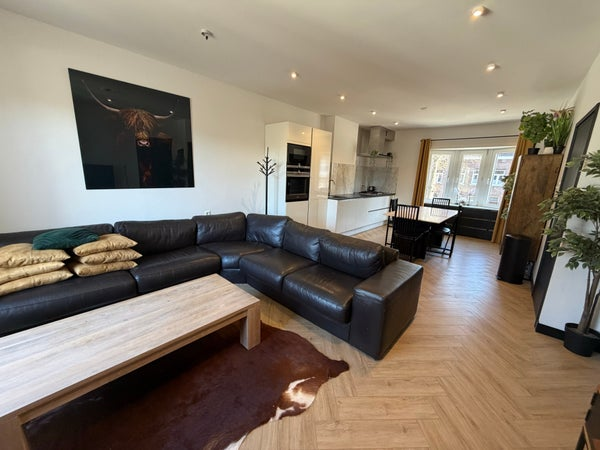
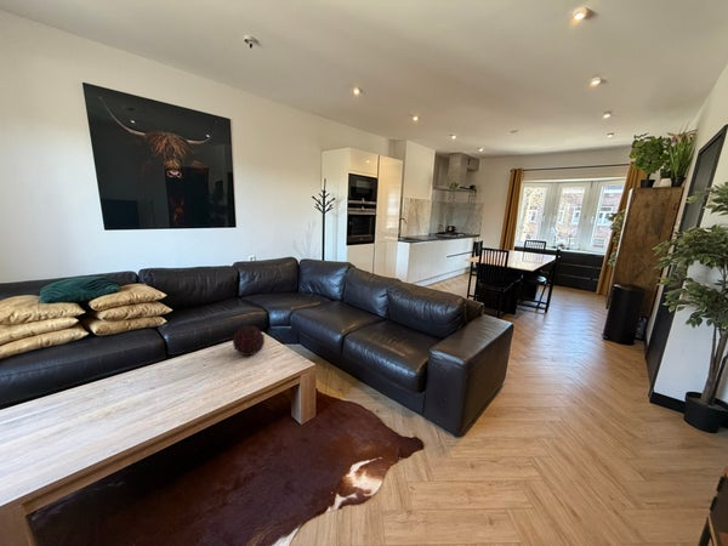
+ decorative orb (249, 340)
